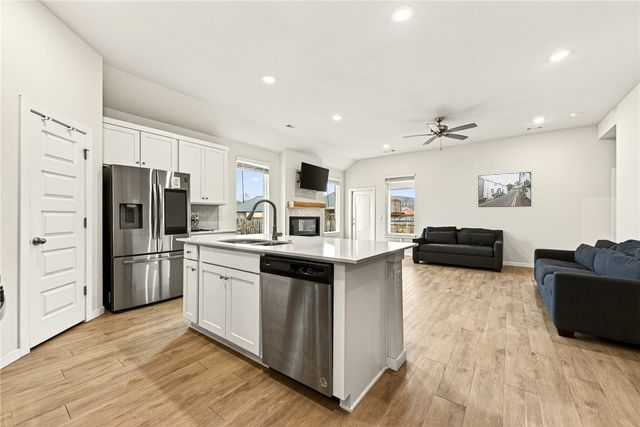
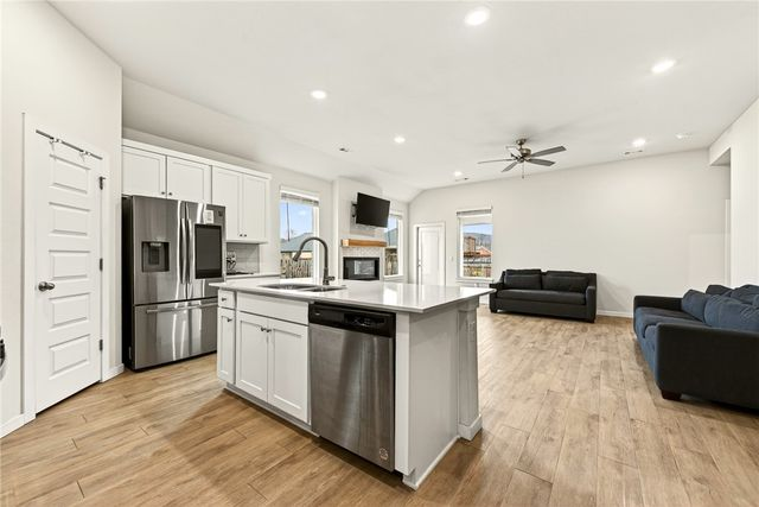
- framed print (503, 190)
